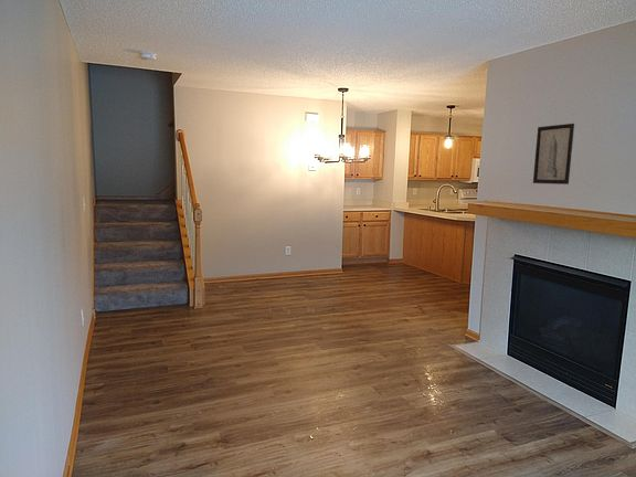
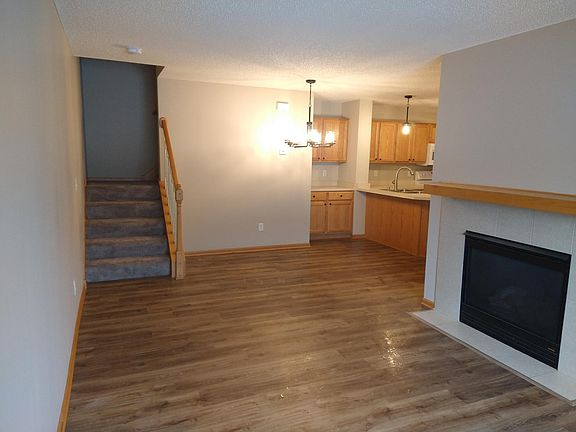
- wall art (552, 155)
